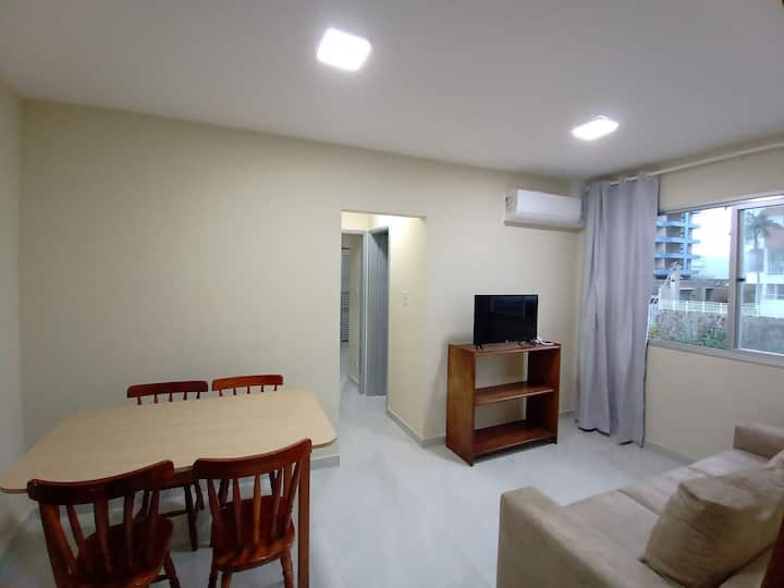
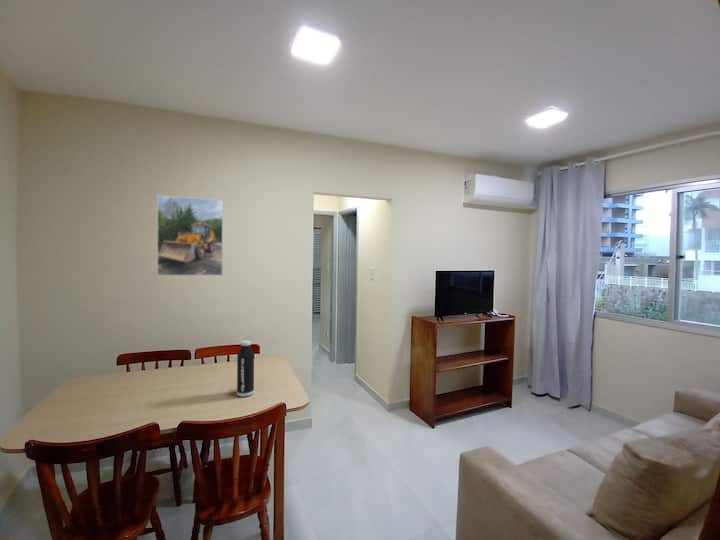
+ water bottle (245, 367)
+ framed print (191, 236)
